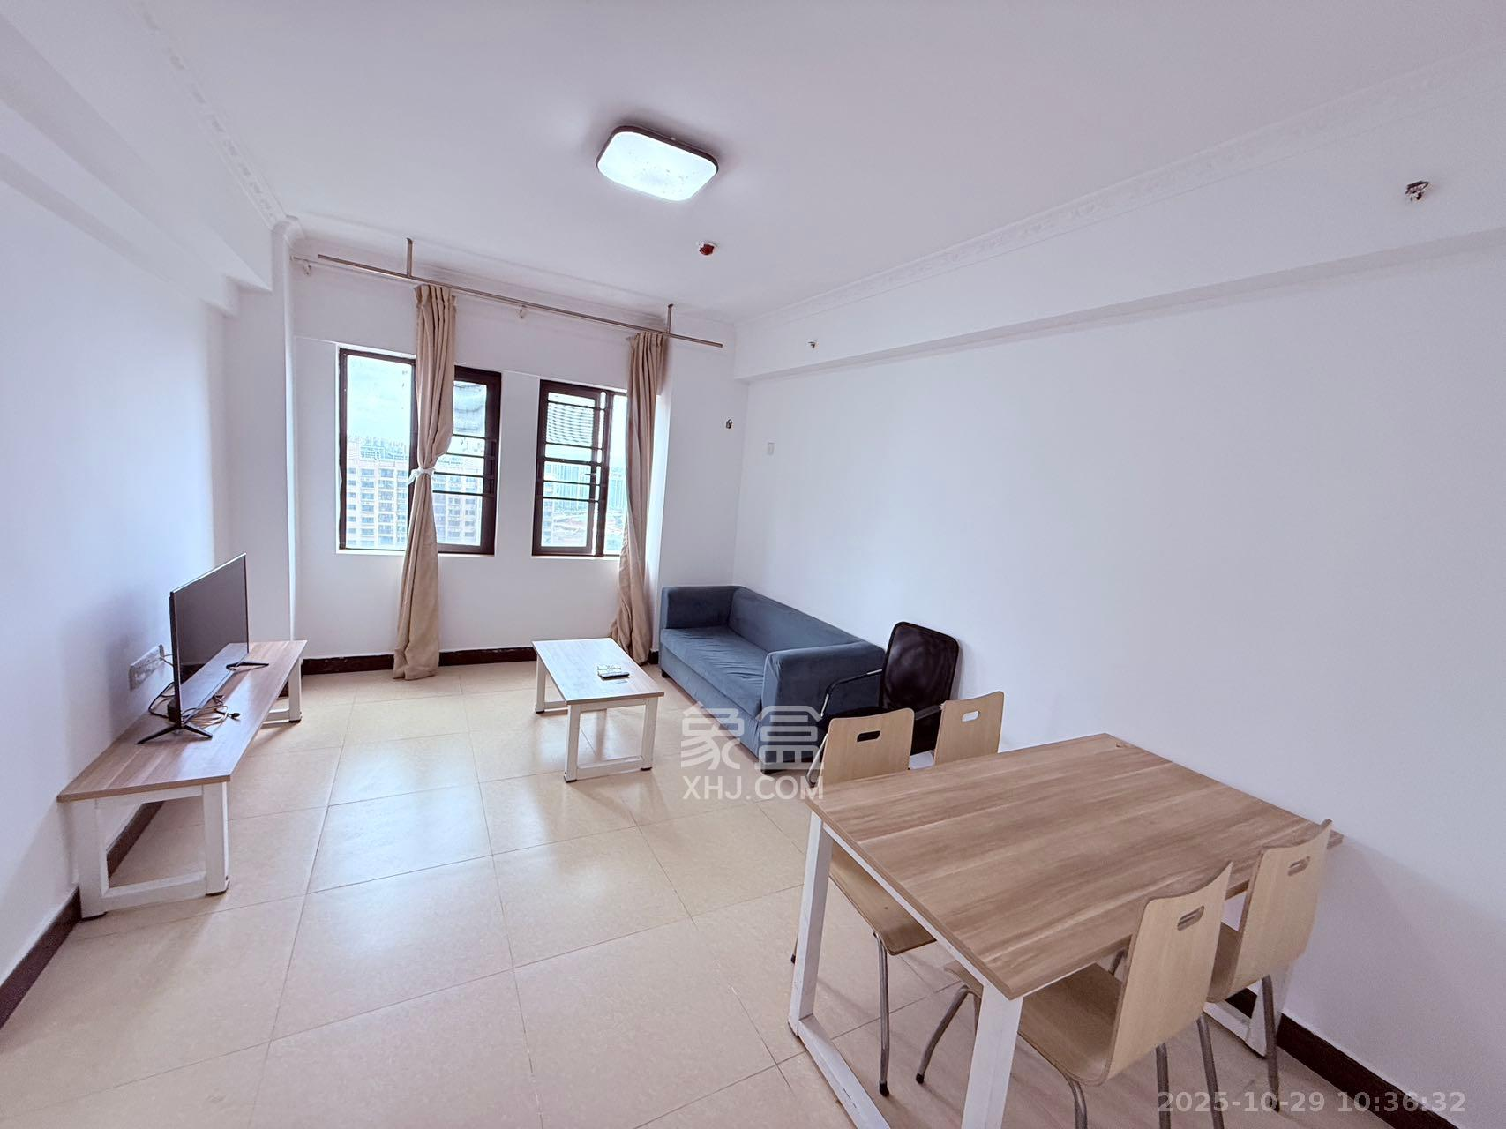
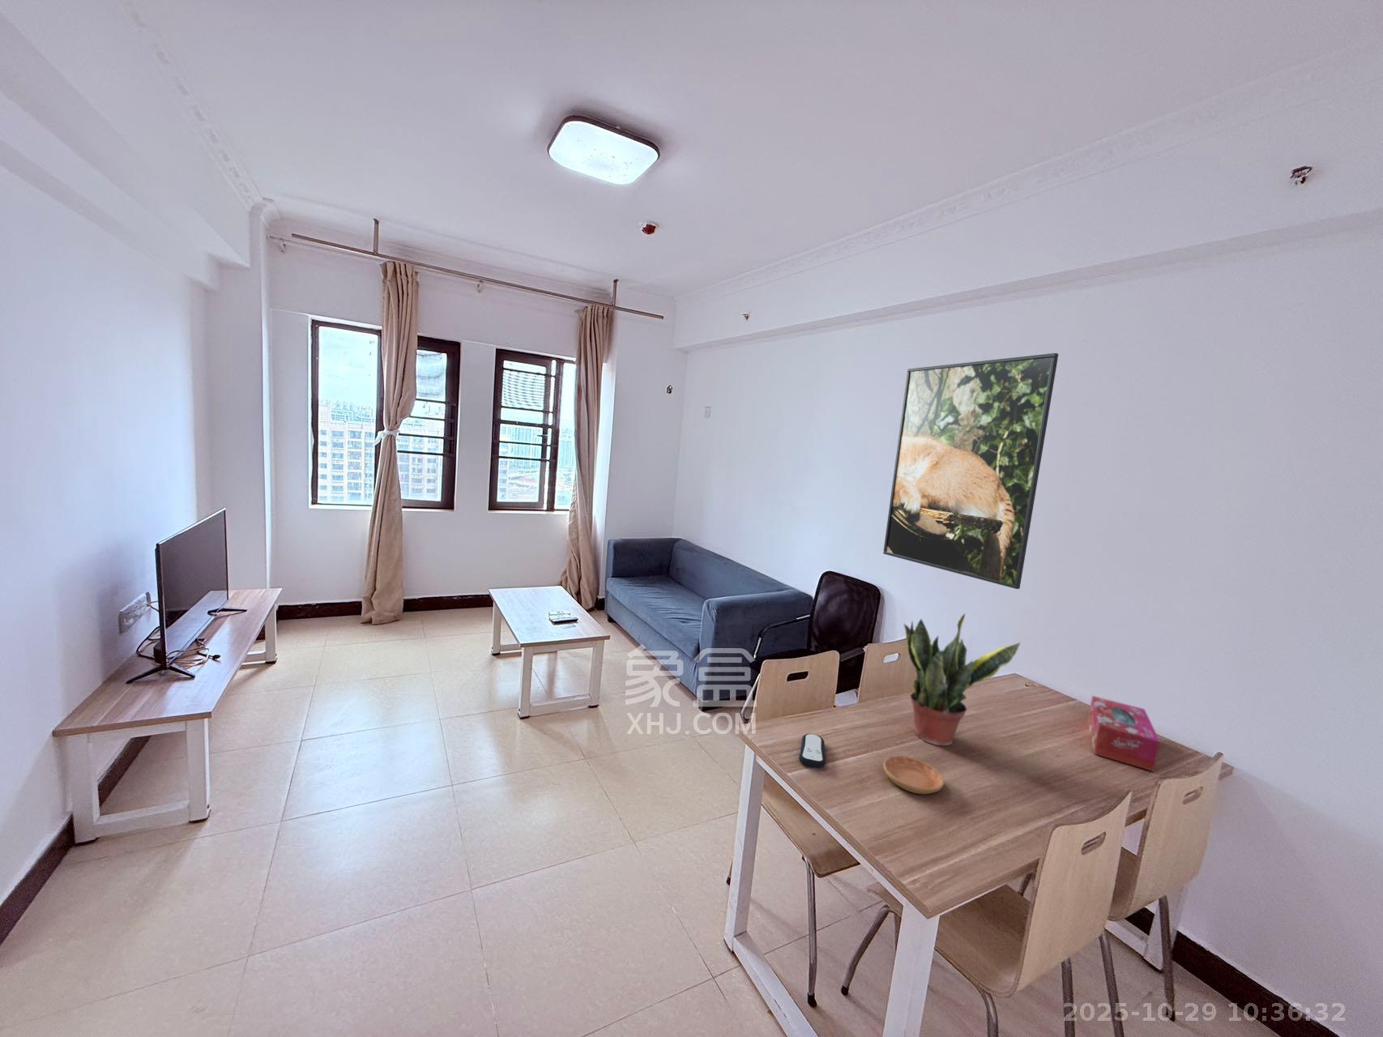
+ potted plant (951, 672)
+ tissue box (1119, 730)
+ remote control (812, 749)
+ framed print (957, 467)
+ saucer (913, 776)
